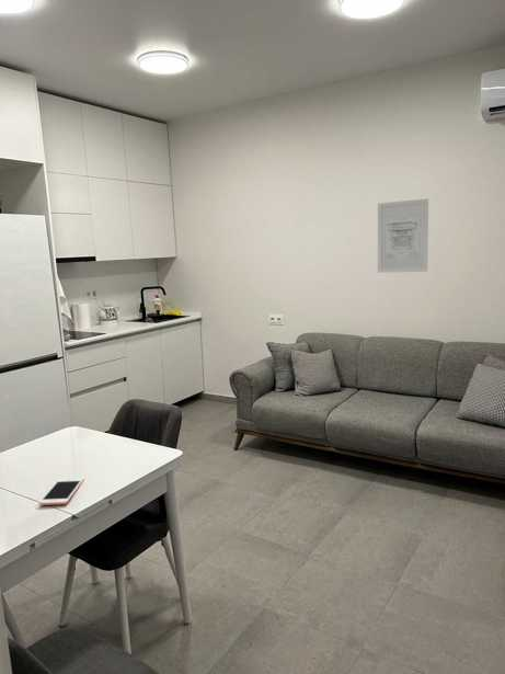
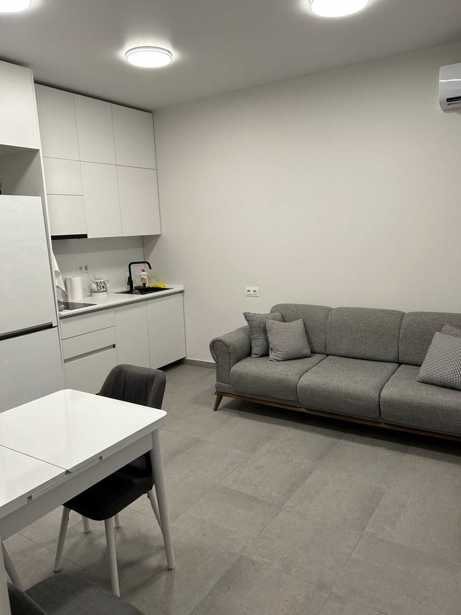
- cell phone (62, 490)
- wall art (402, 237)
